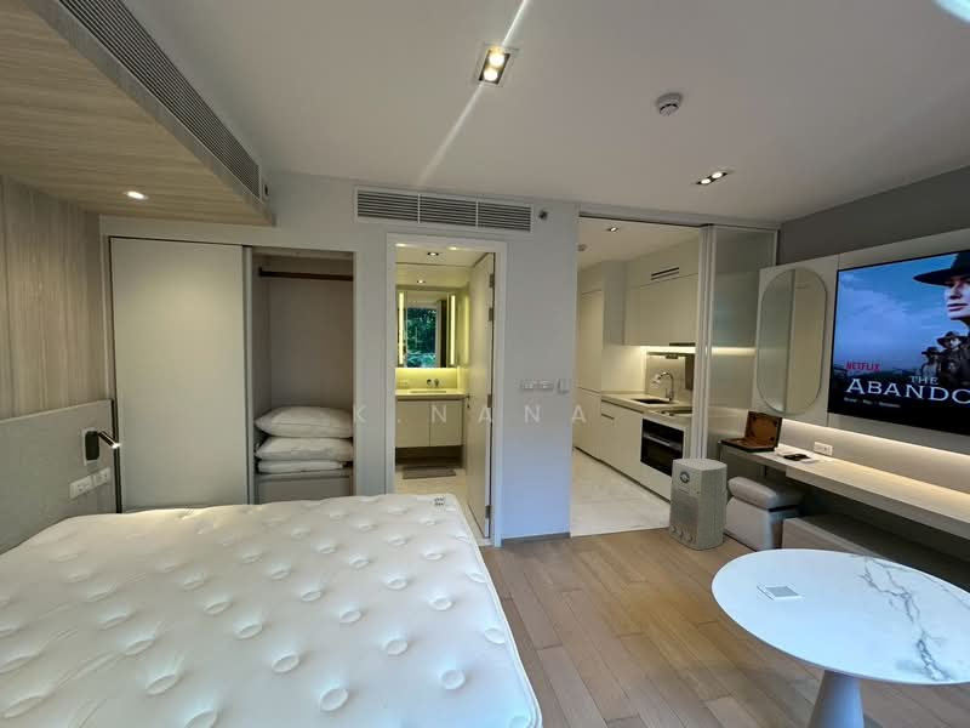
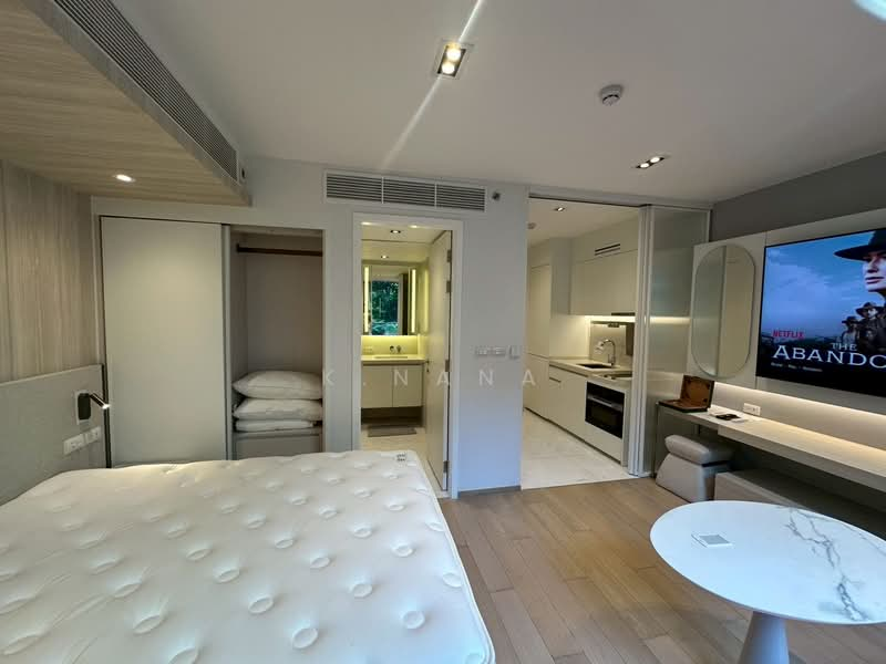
- air purifier (698, 501)
